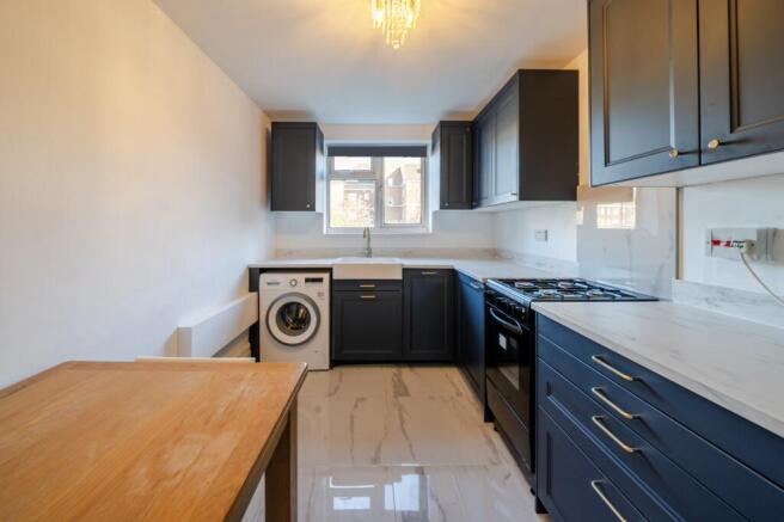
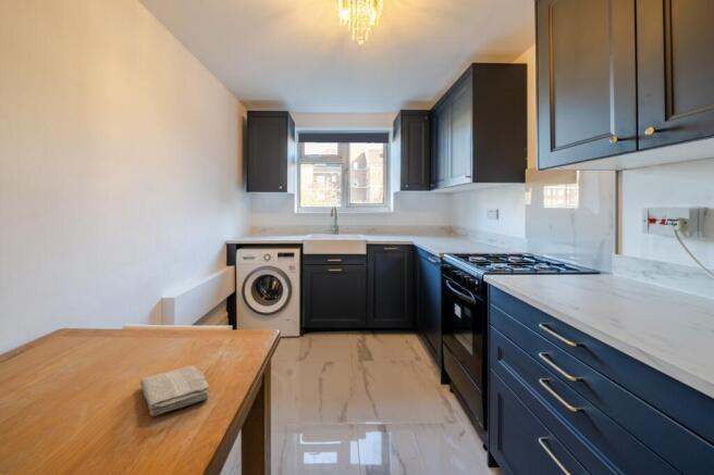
+ washcloth (174, 386)
